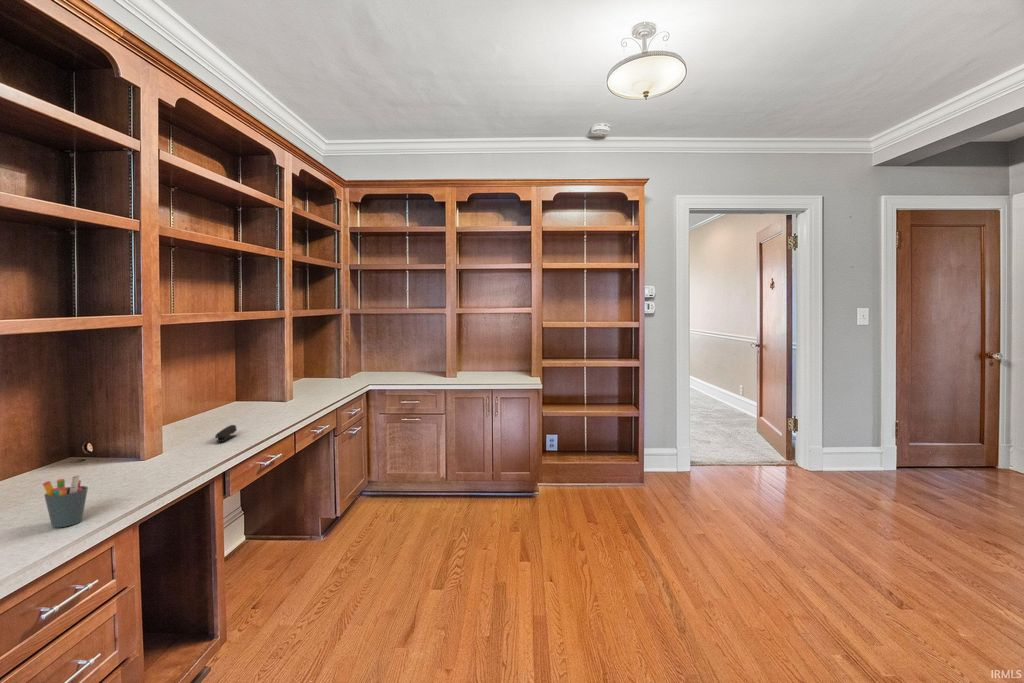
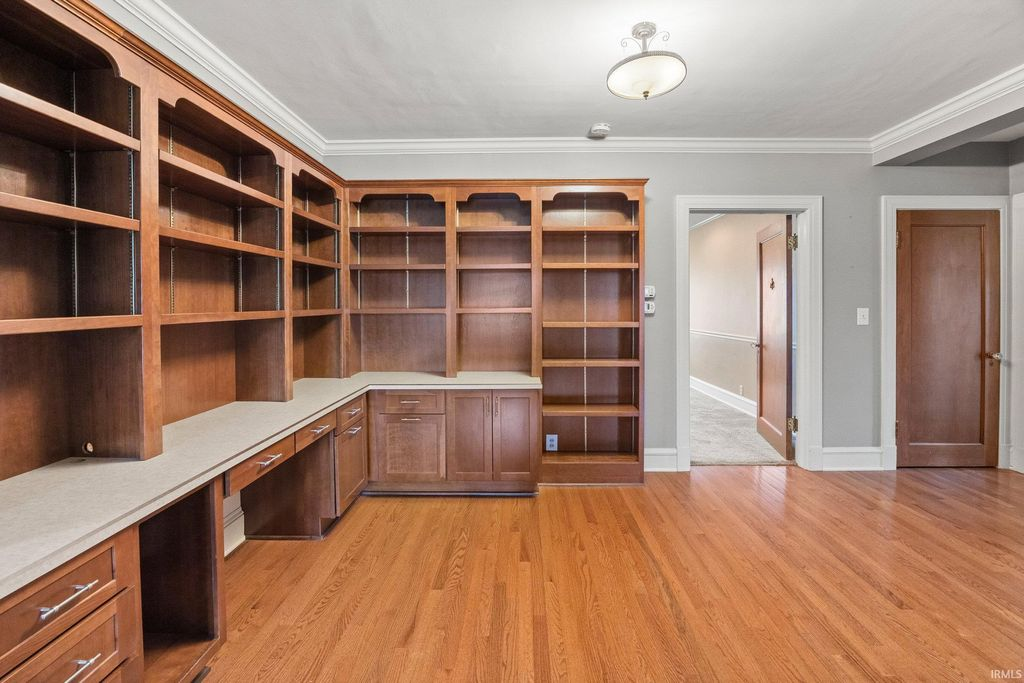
- stapler (226, 433)
- pen holder (66, 498)
